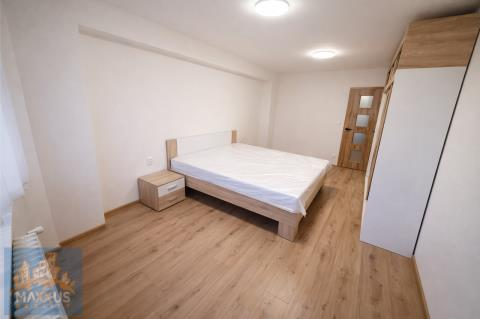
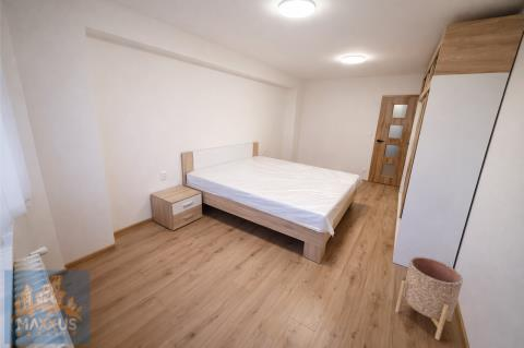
+ planter (428, 292)
